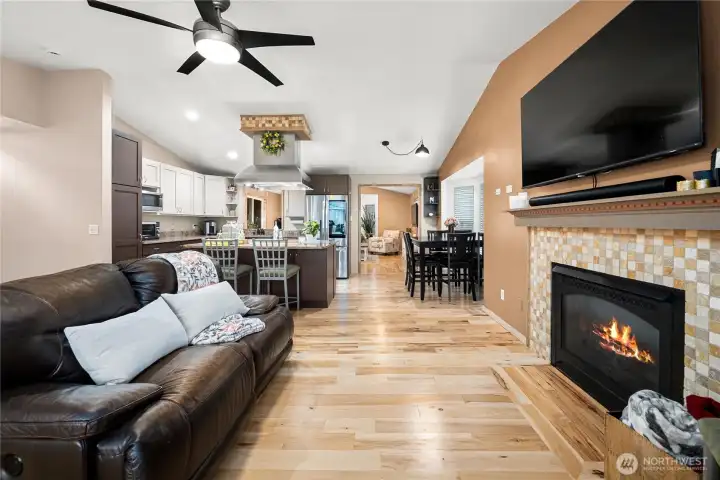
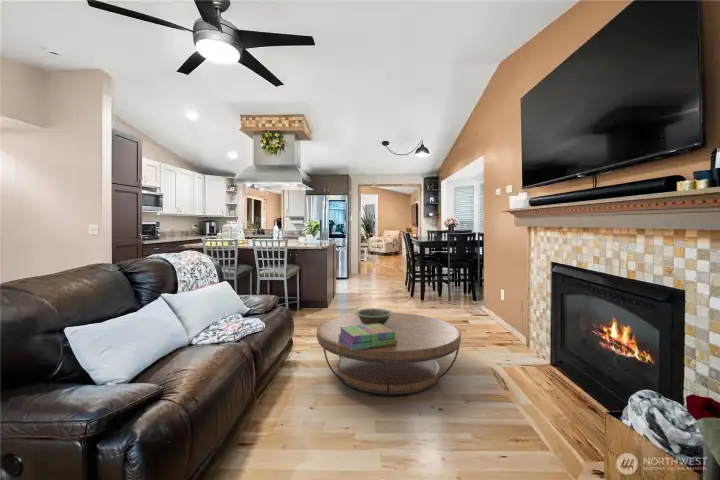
+ stack of books (366, 335)
+ decorative bowl (373, 319)
+ coffee table (387, 350)
